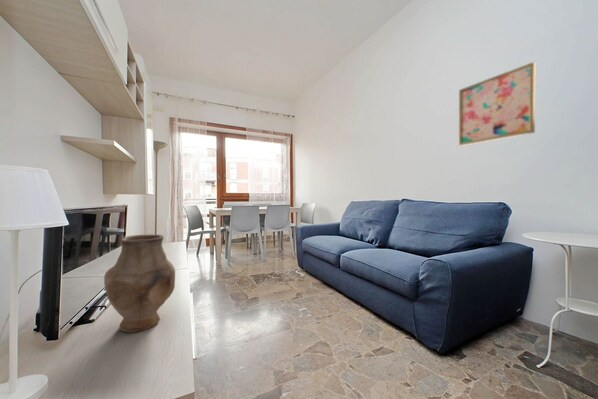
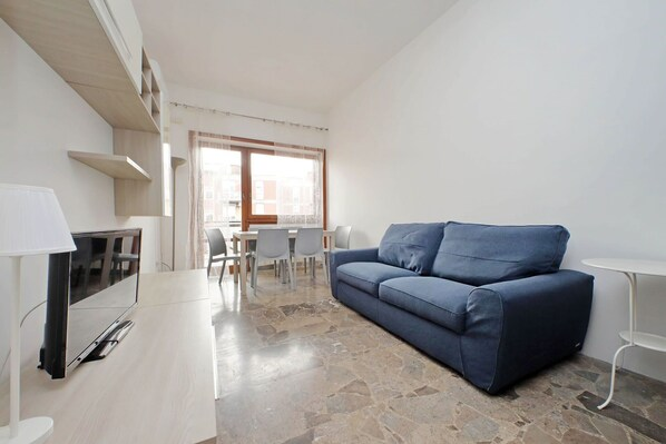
- wall art (492, 109)
- vase (142, 279)
